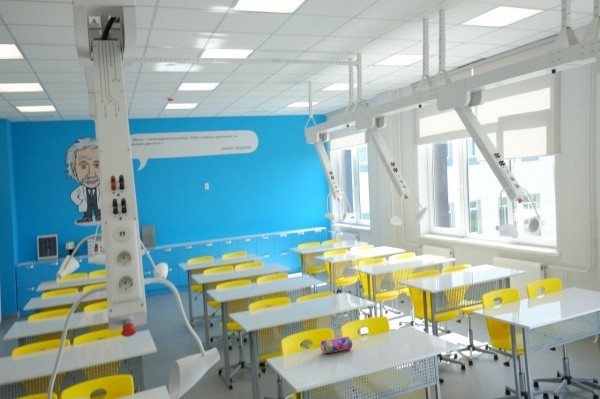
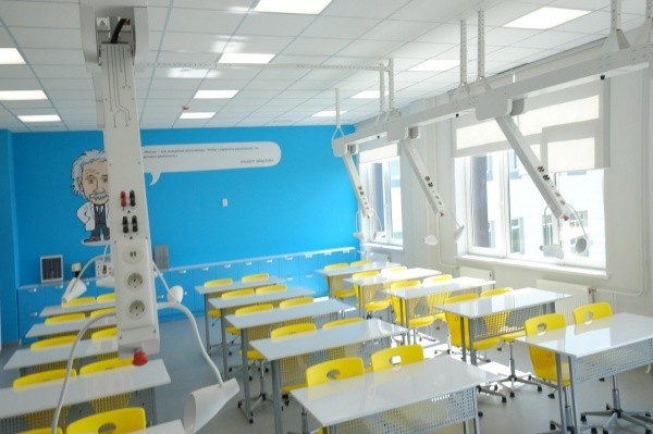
- pencil case (336, 344)
